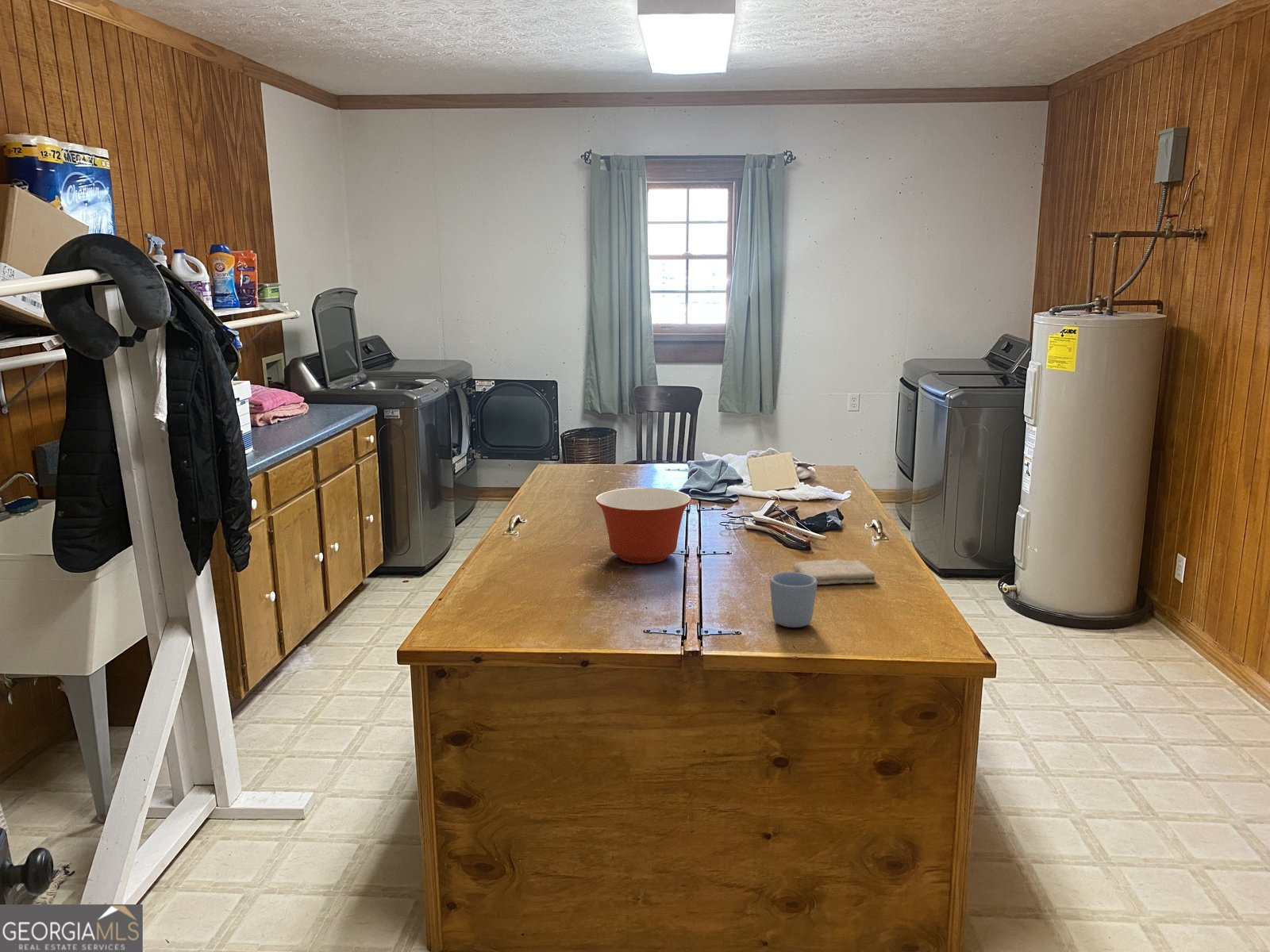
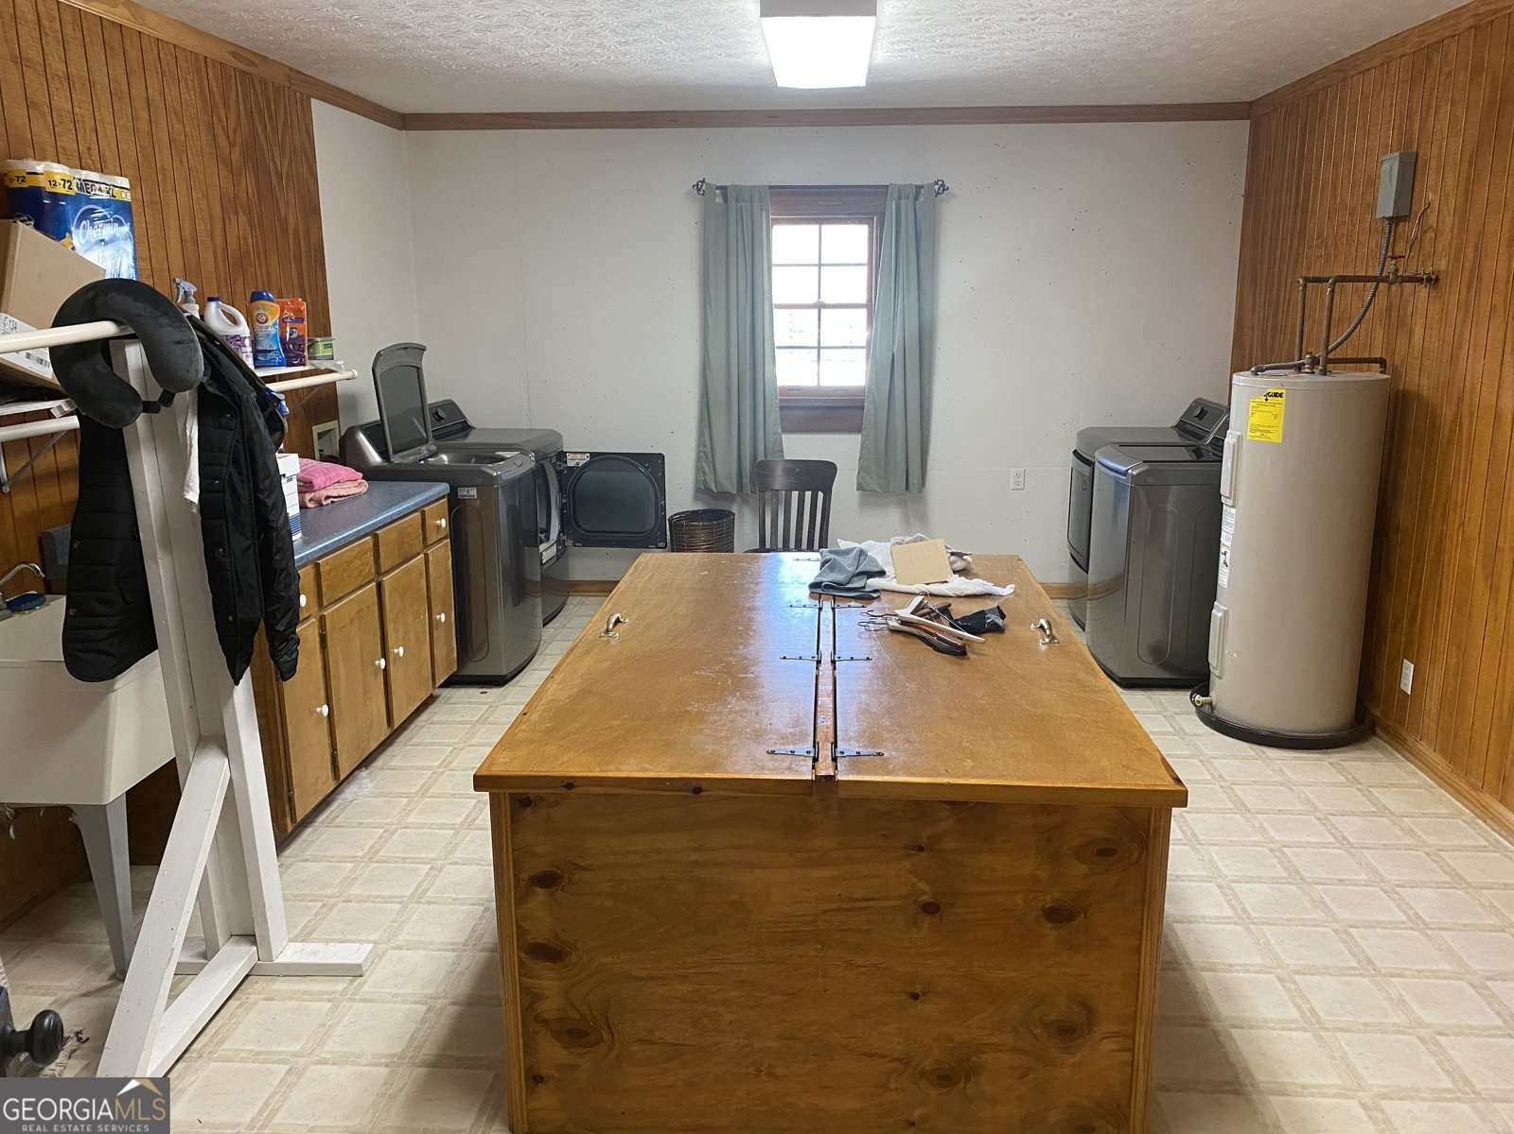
- washcloth (834, 571)
- mixing bowl (643, 528)
- mug (791, 598)
